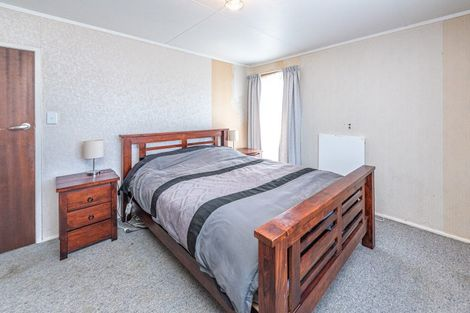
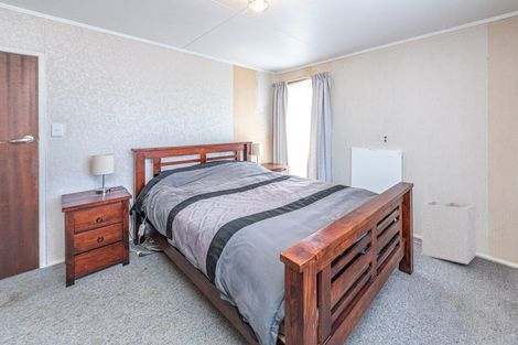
+ laundry hamper (447, 229)
